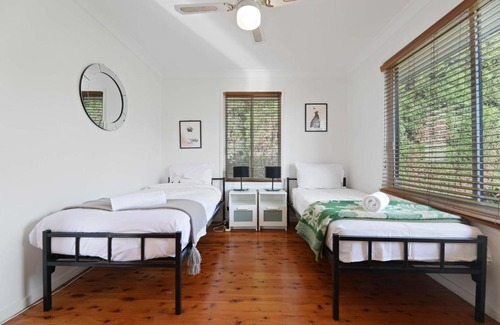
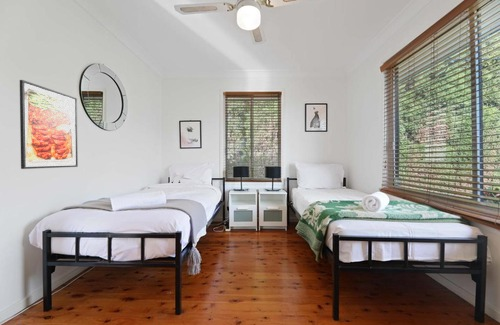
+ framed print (52, 129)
